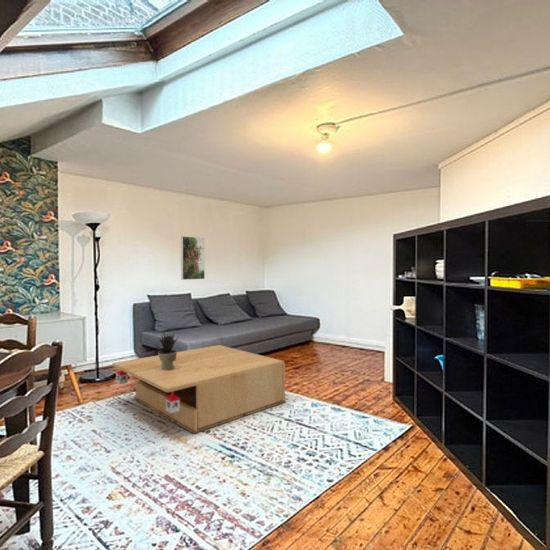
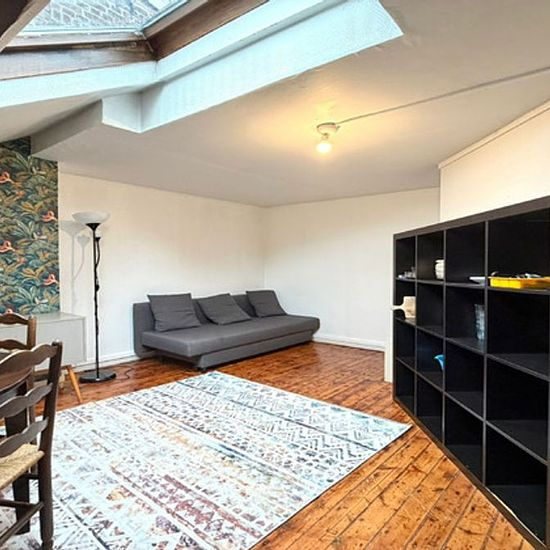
- potted plant (169, 349)
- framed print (193, 258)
- coffee table (199, 382)
